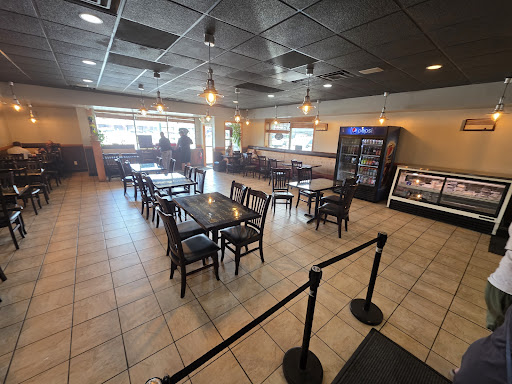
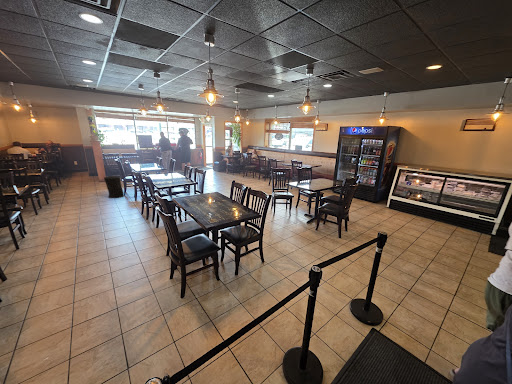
+ trash can (113, 186)
